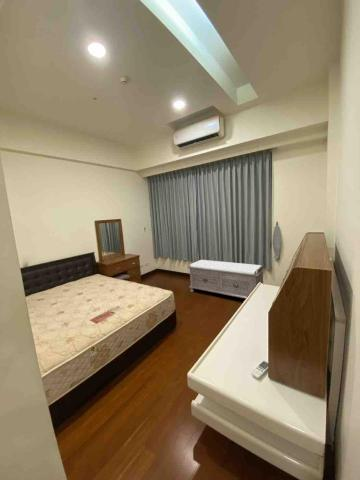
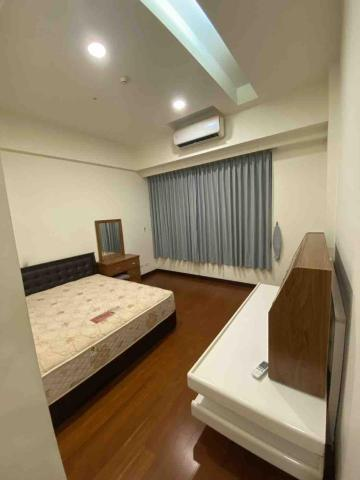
- bench (224, 279)
